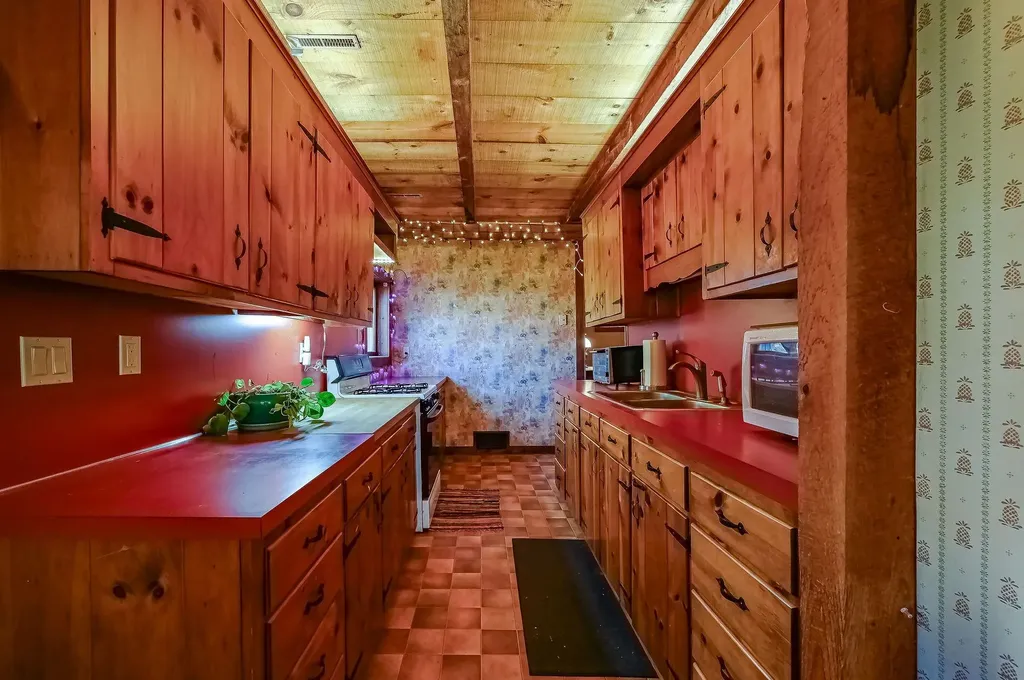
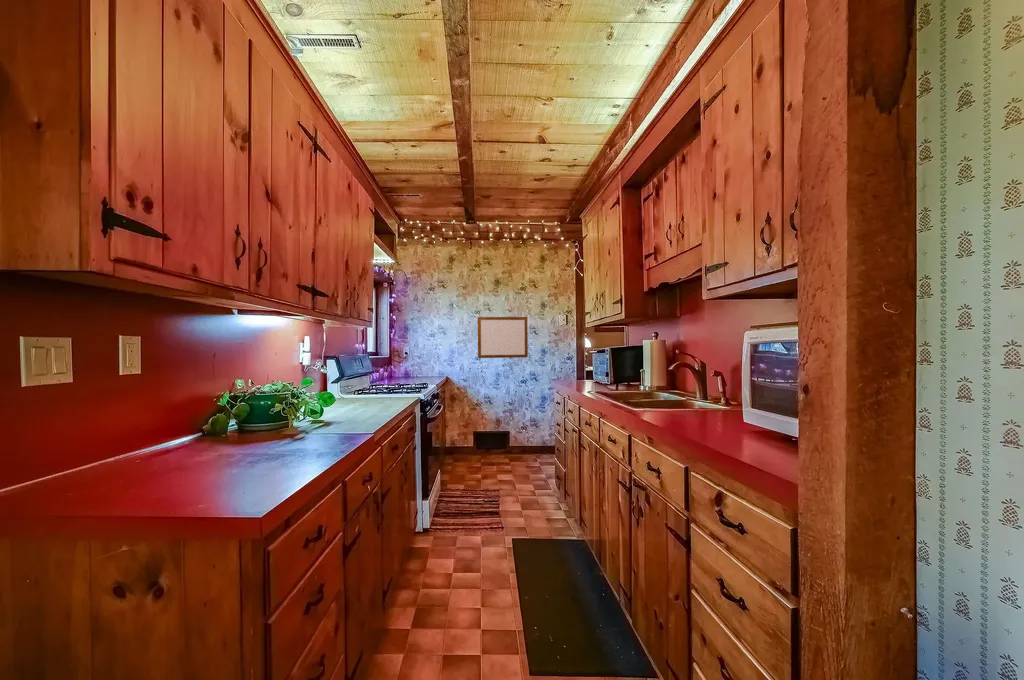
+ writing board (502, 337)
